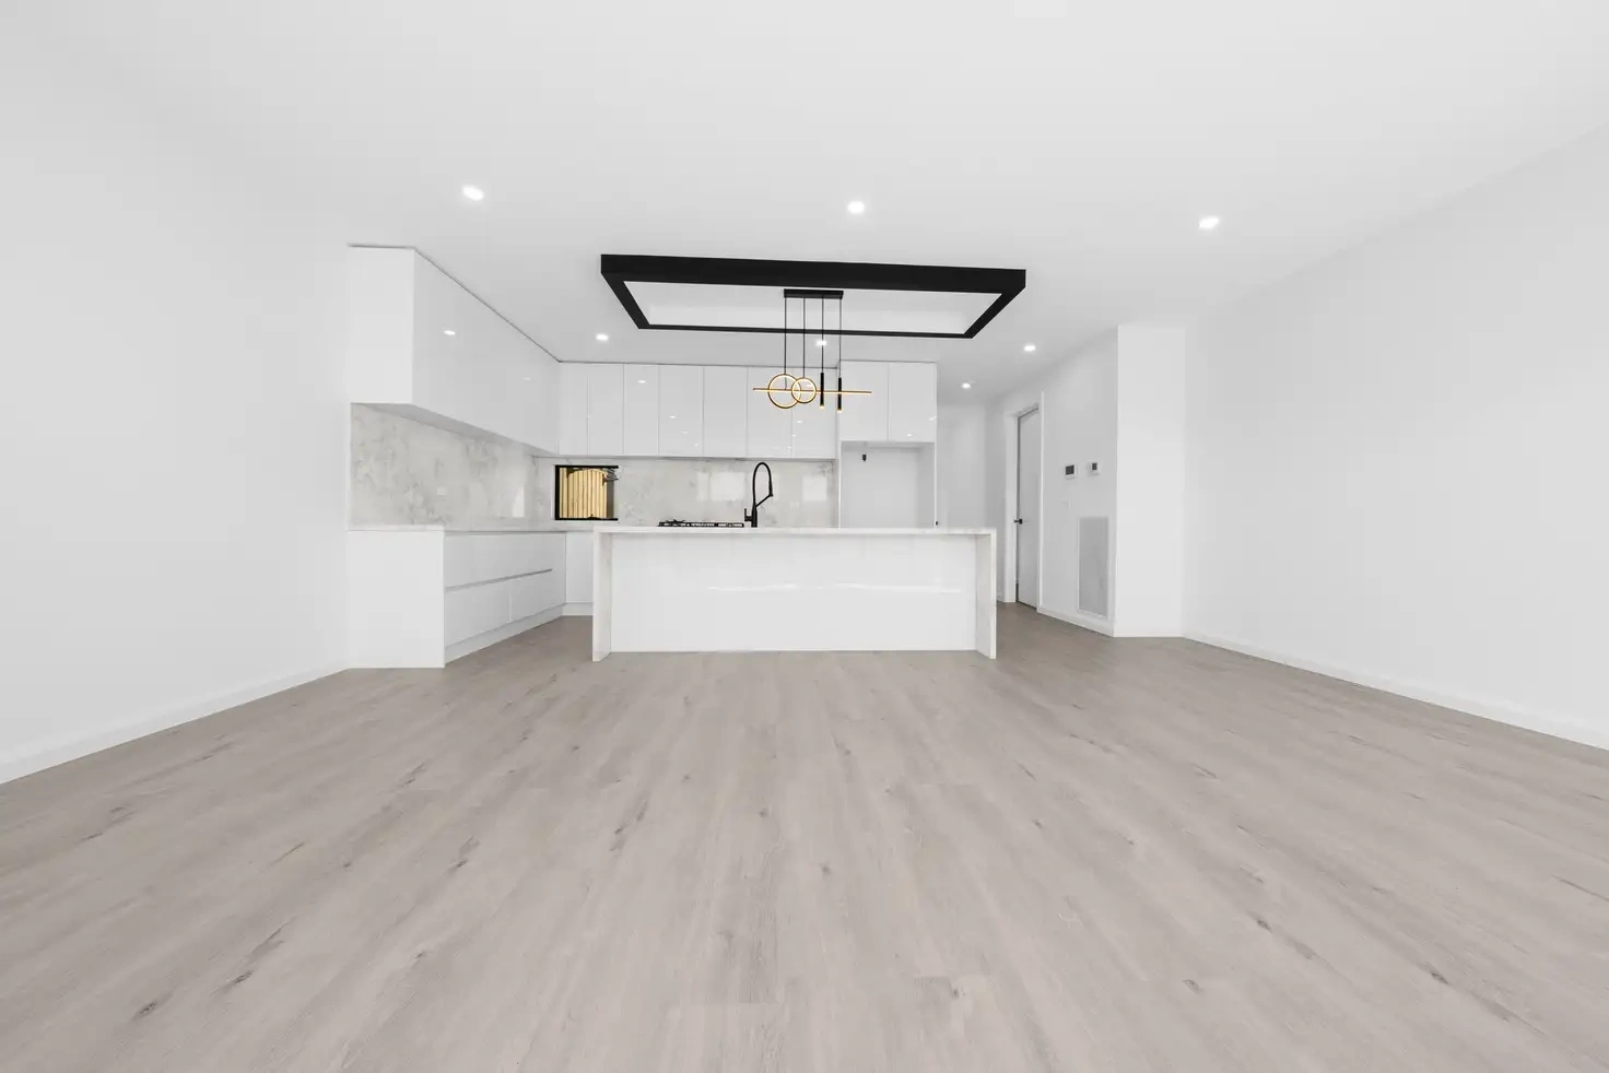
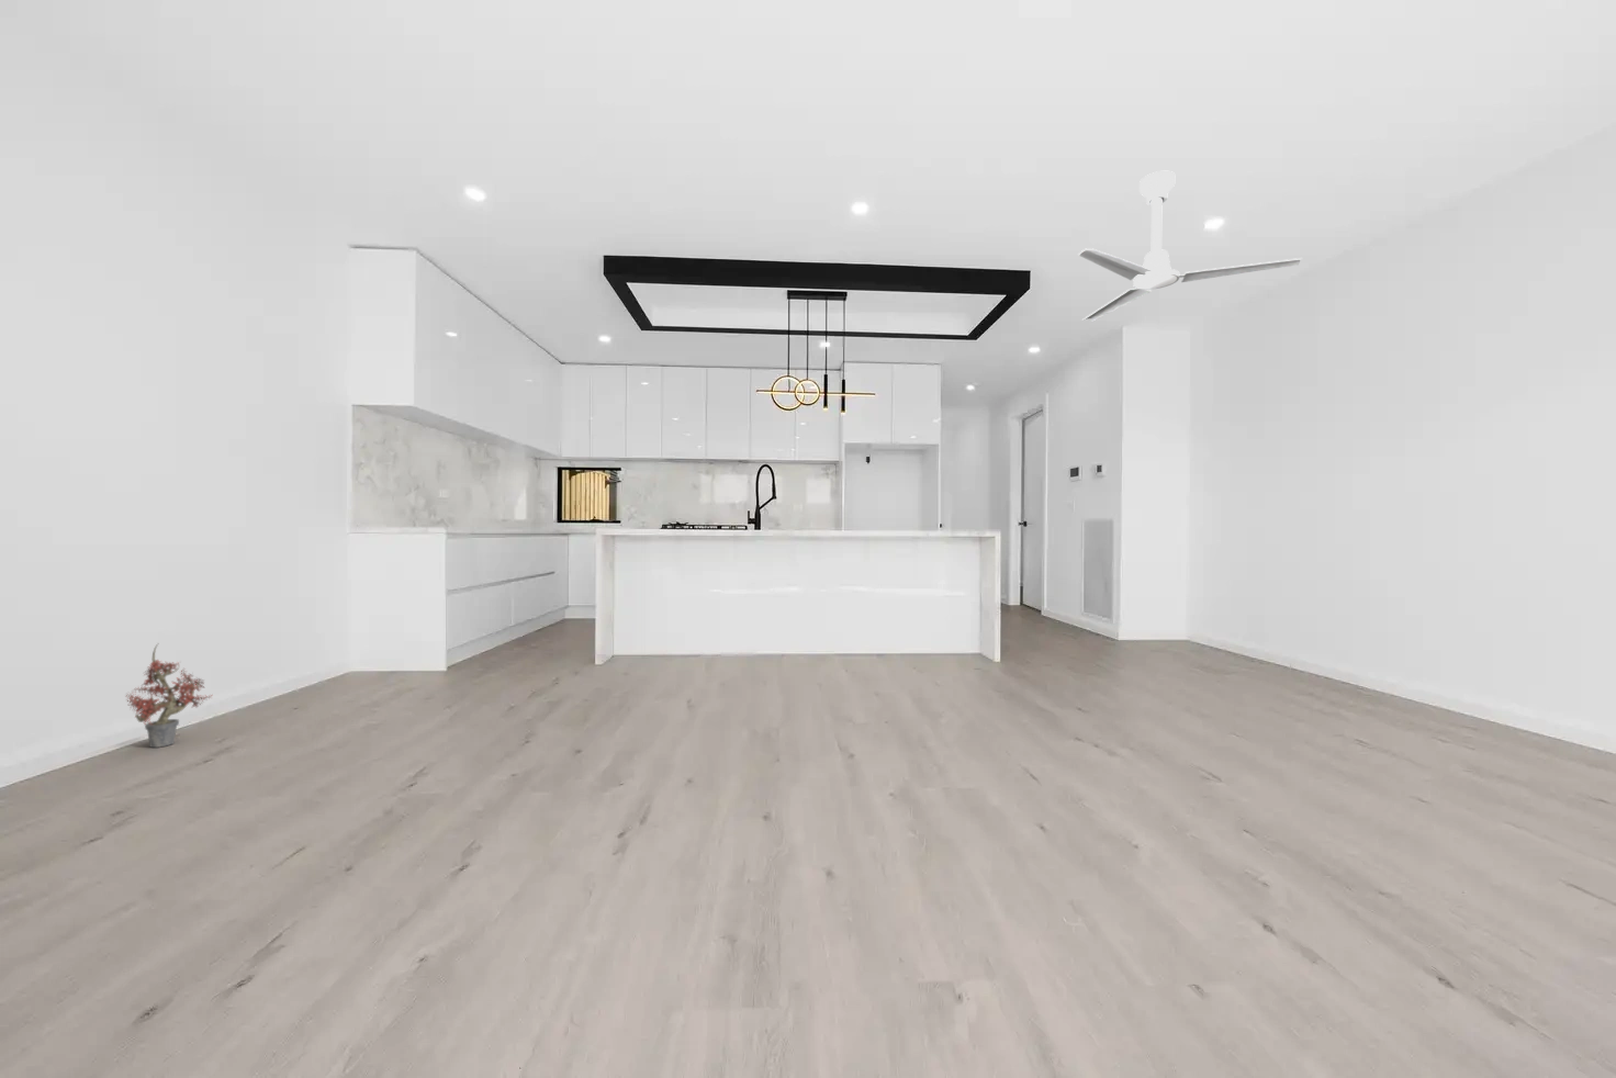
+ ceiling fan (1160, 225)
+ potted plant (162, 693)
